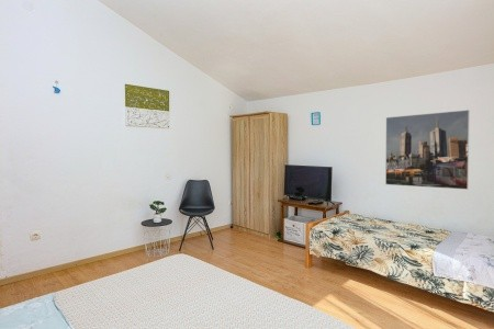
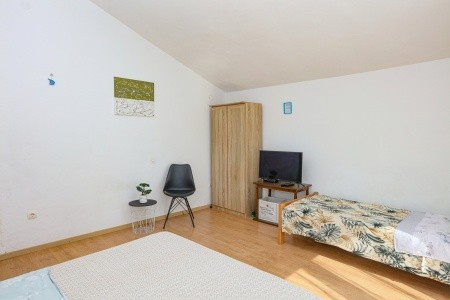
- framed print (424, 150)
